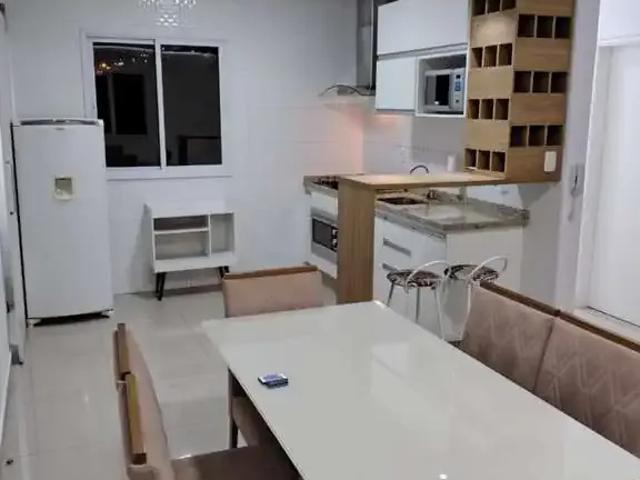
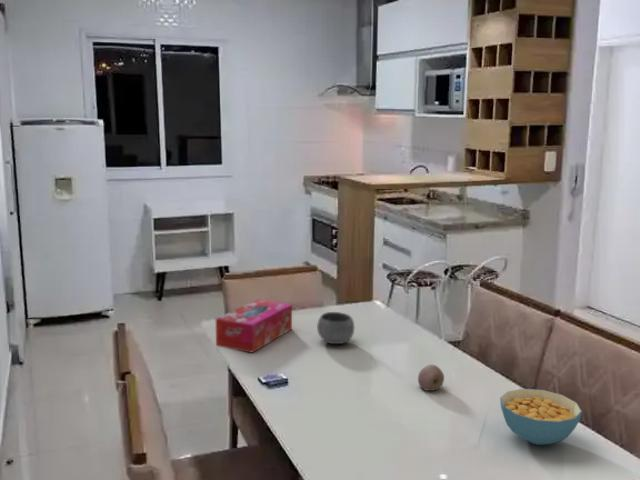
+ cereal bowl (538, 422)
+ fruit (431, 377)
+ bowl (335, 329)
+ tissue box (255, 324)
